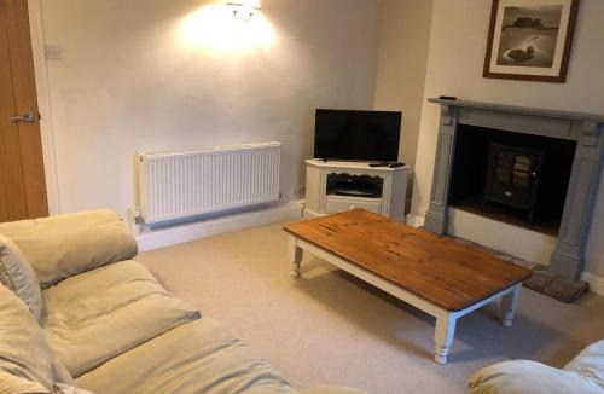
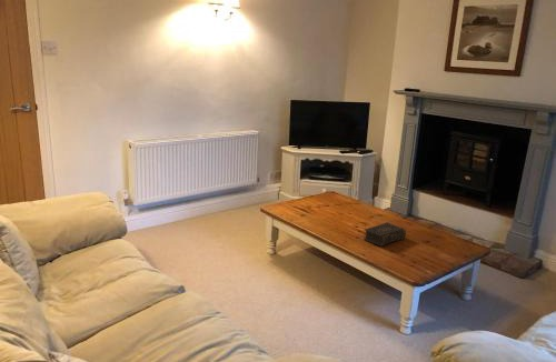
+ book (384, 233)
